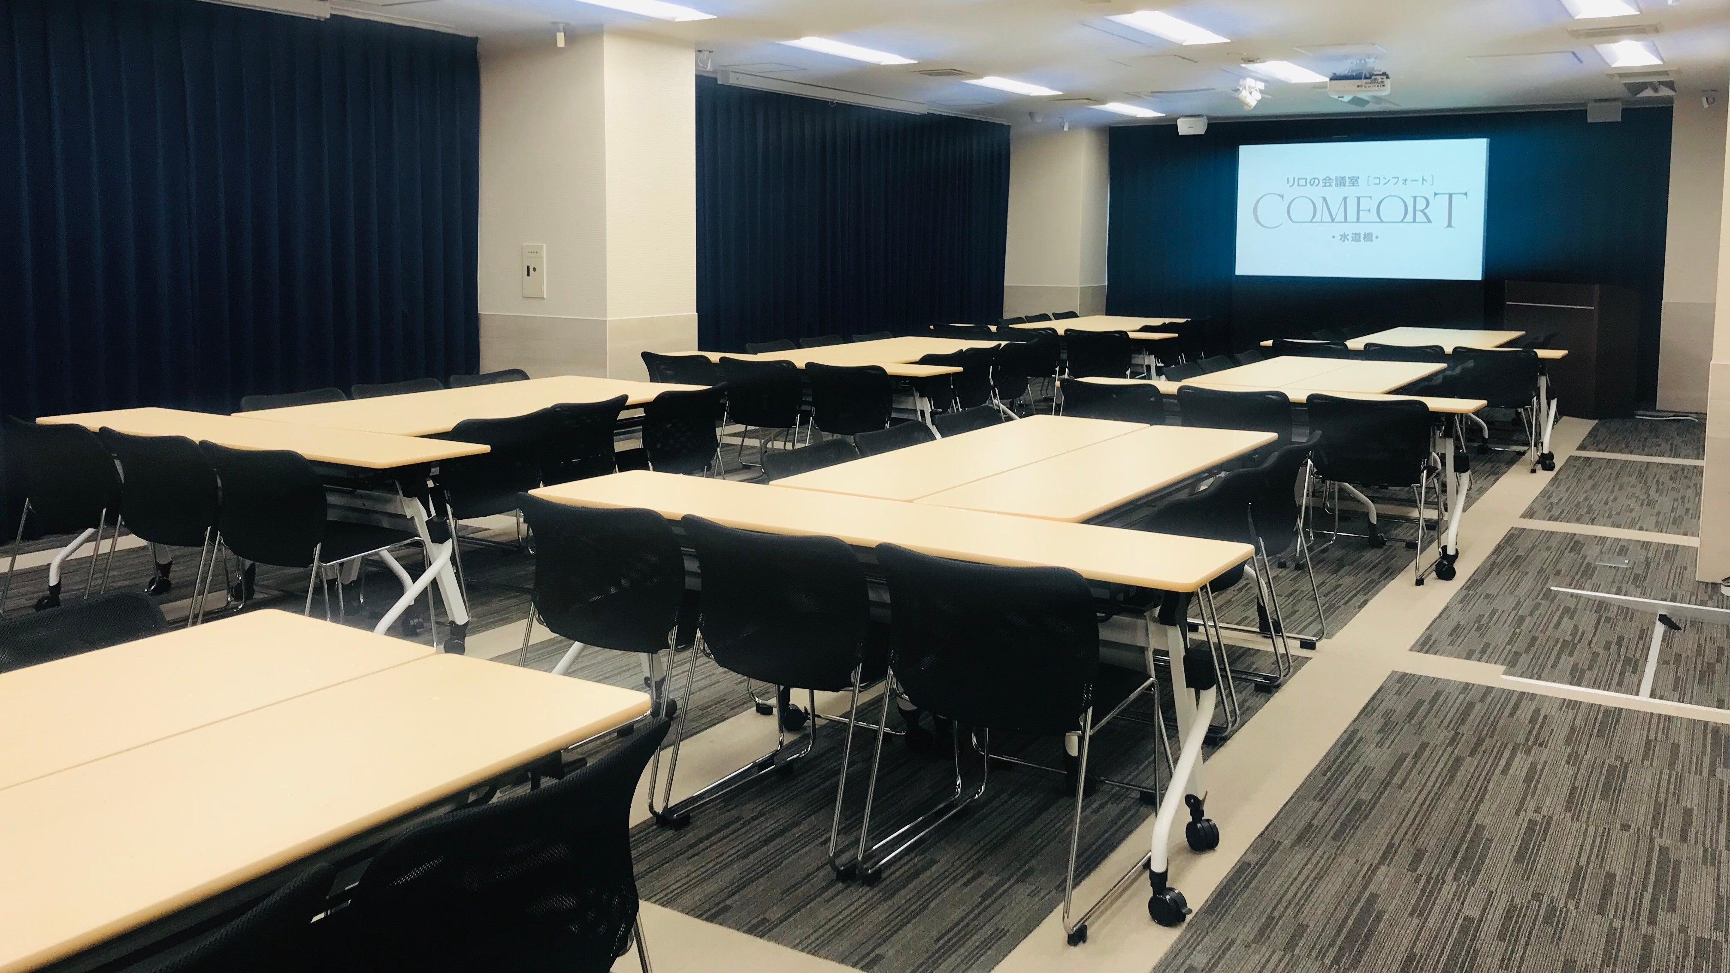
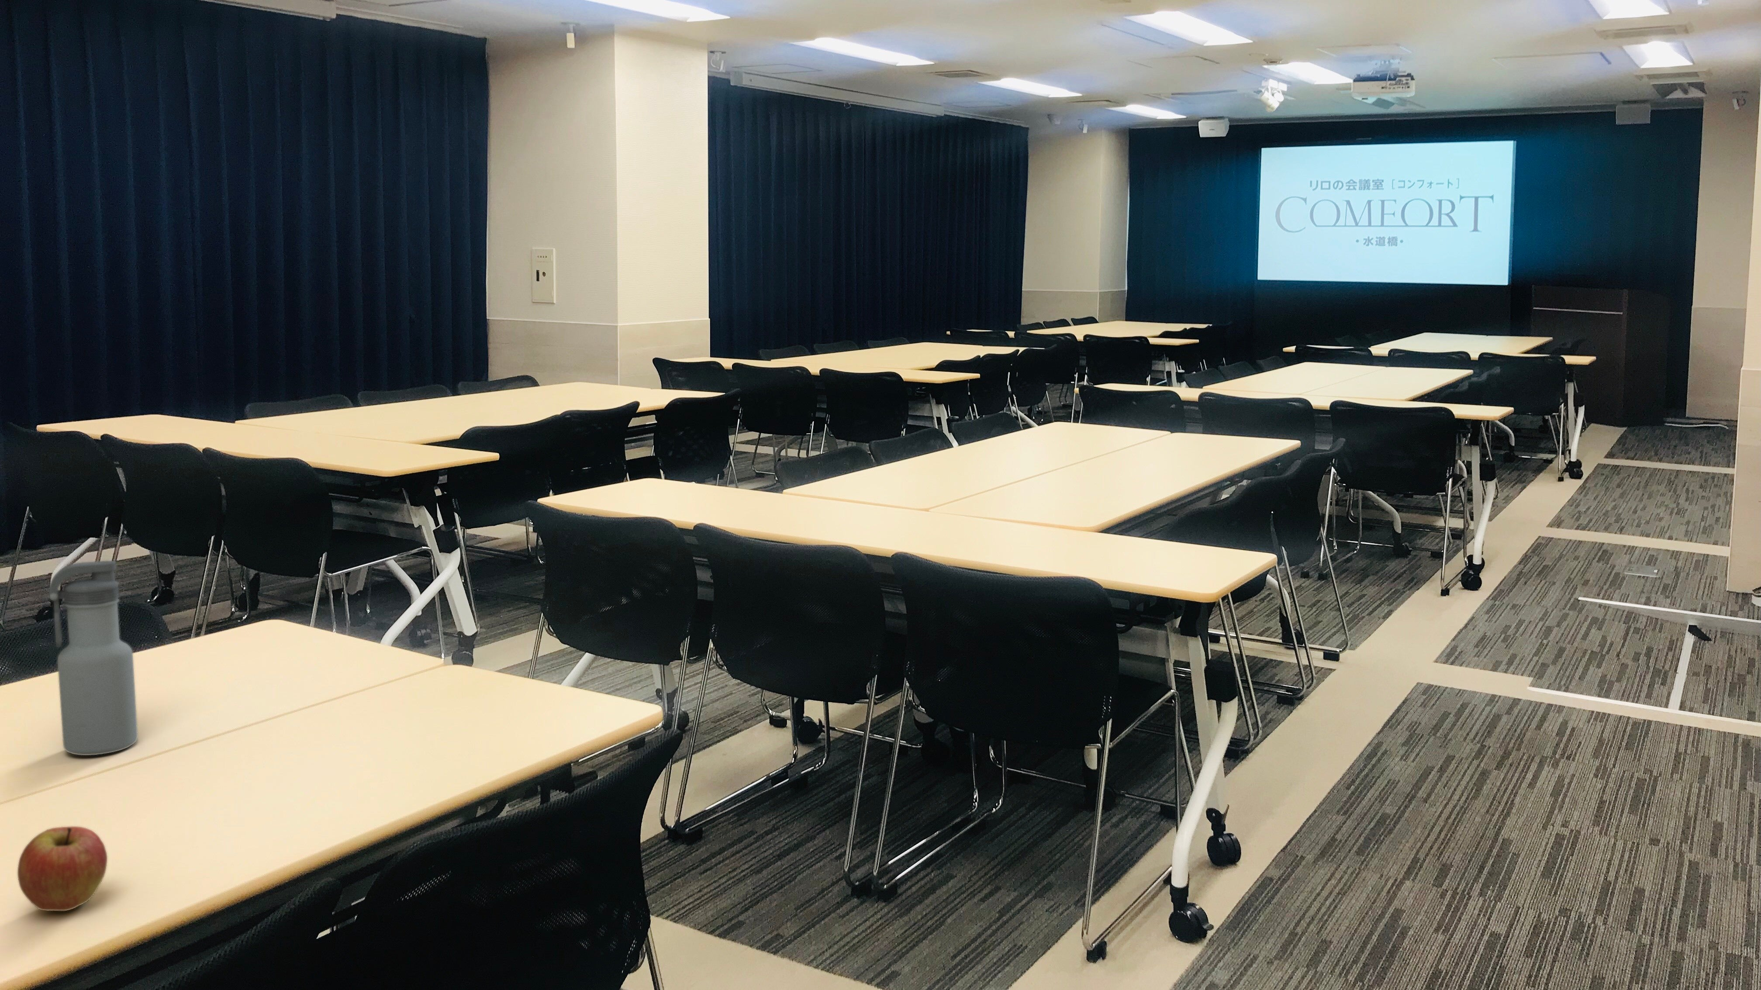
+ apple (63, 864)
+ water bottle (94, 656)
